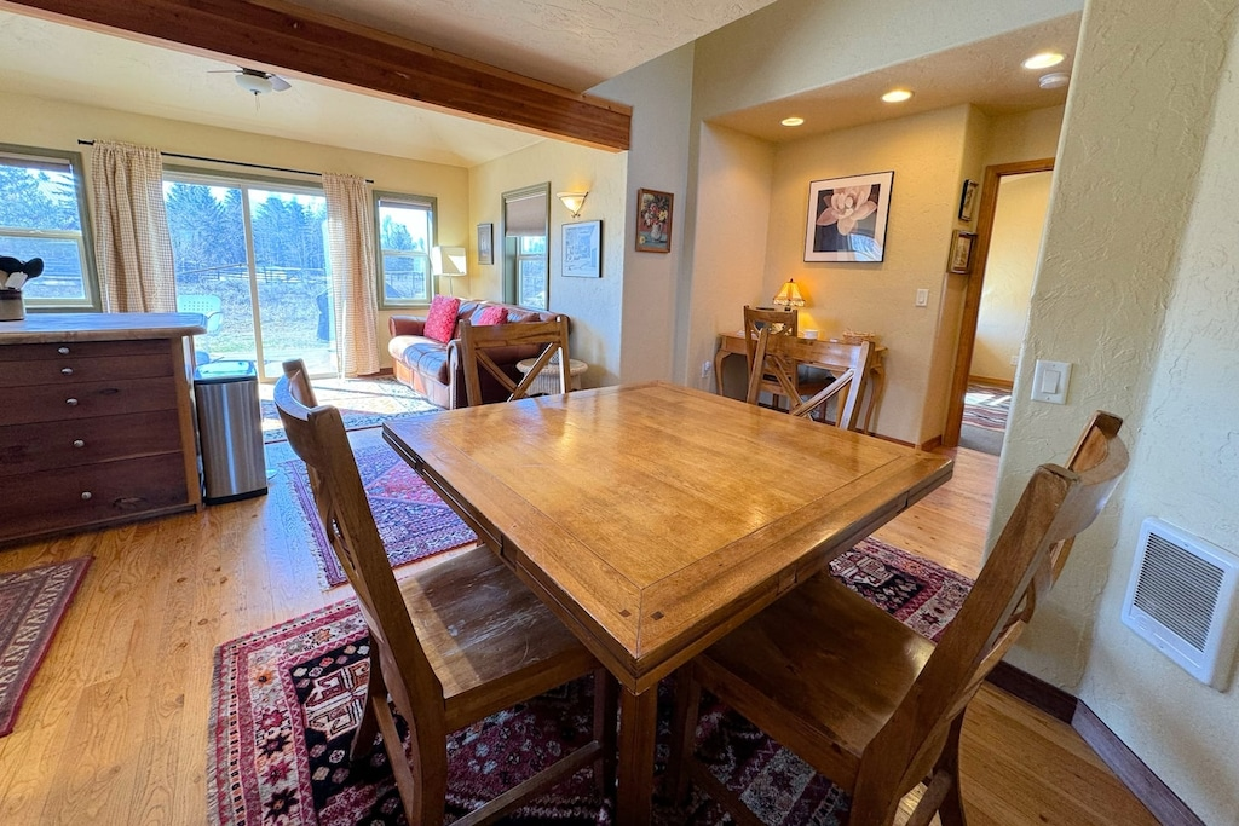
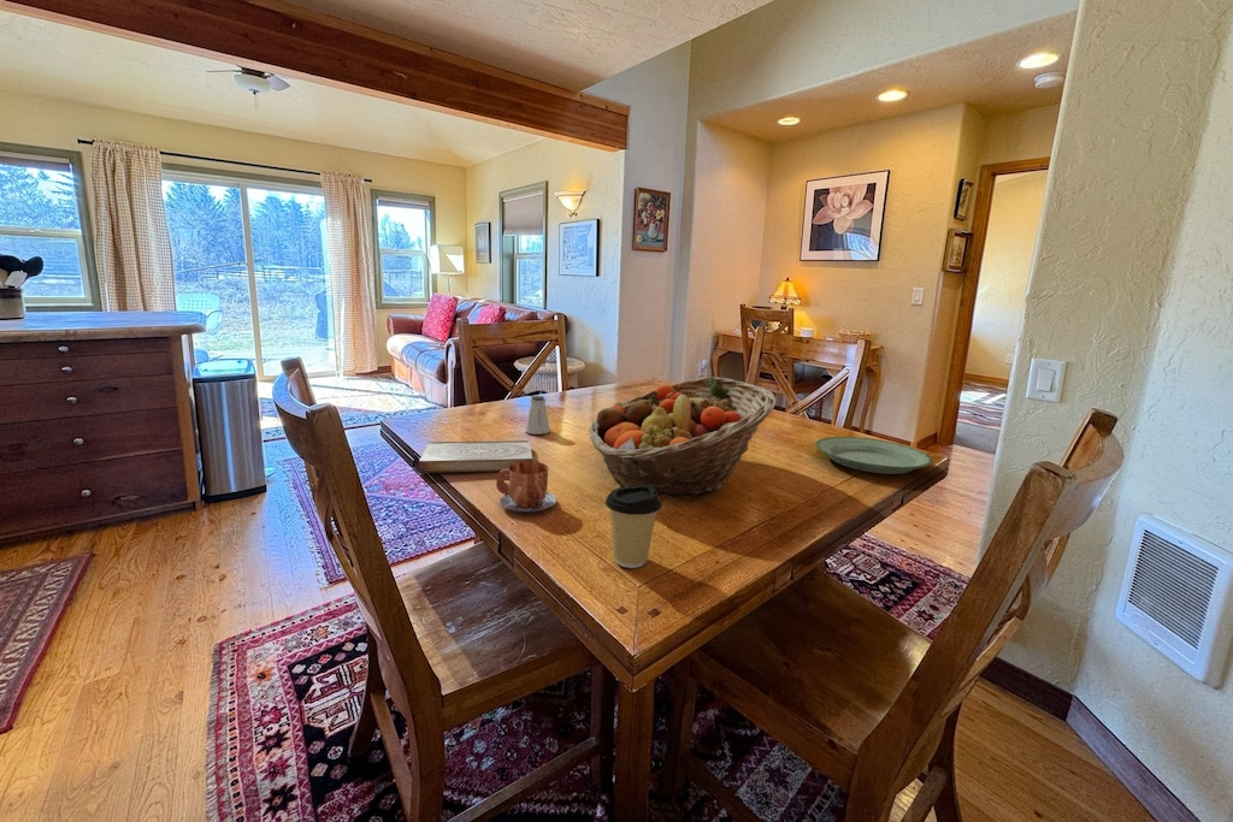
+ saltshaker (537, 414)
+ coffee cup (632, 526)
+ mug (526, 485)
+ fruit basket (676, 427)
+ plate (871, 456)
+ book (478, 455)
